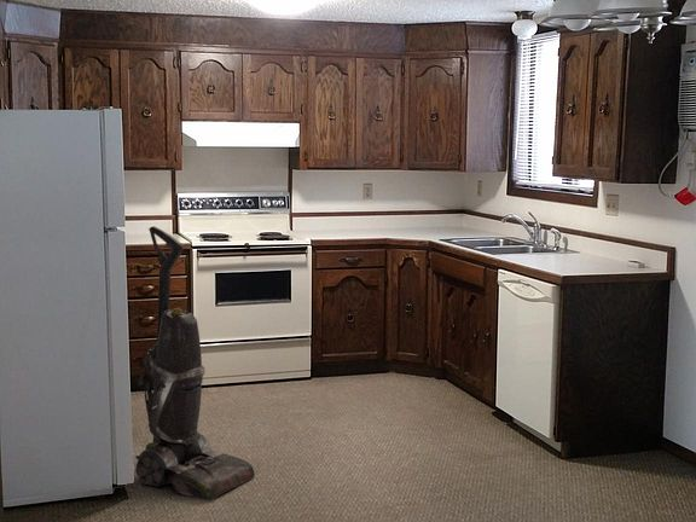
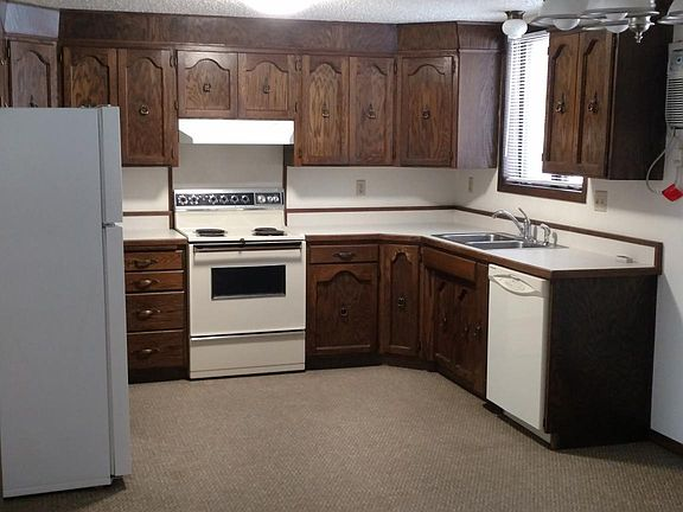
- vacuum cleaner (195, 355)
